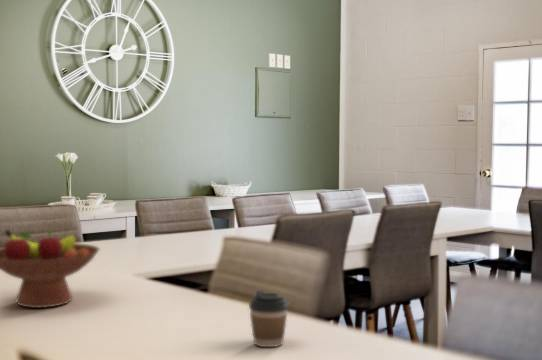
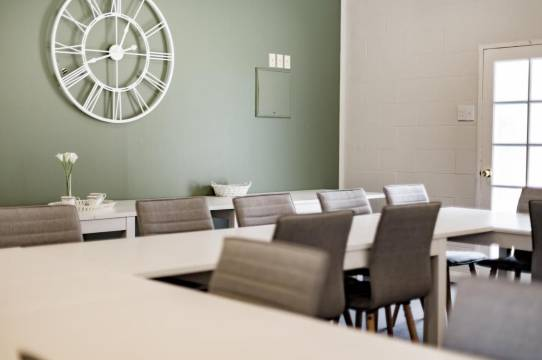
- coffee cup (268, 317)
- fruit bowl (43, 266)
